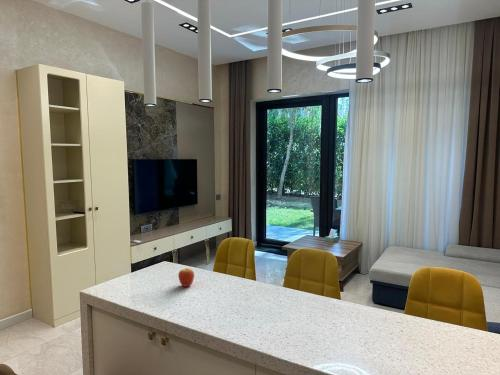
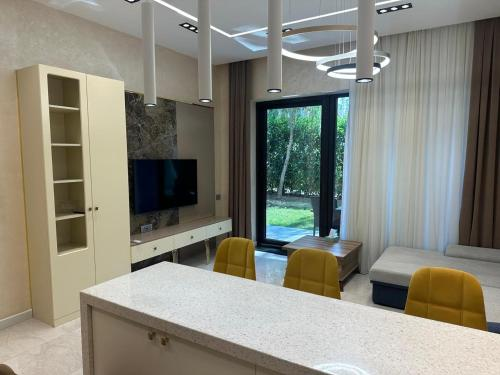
- fruit (186, 276)
